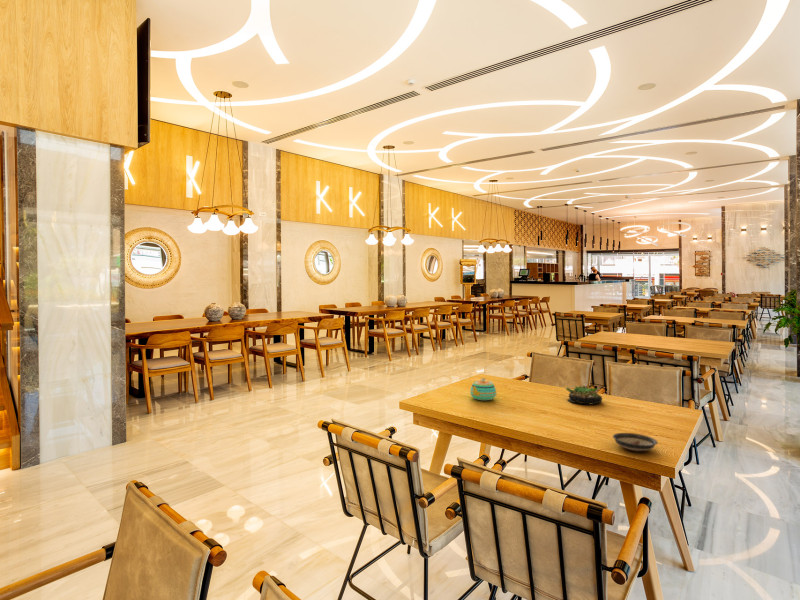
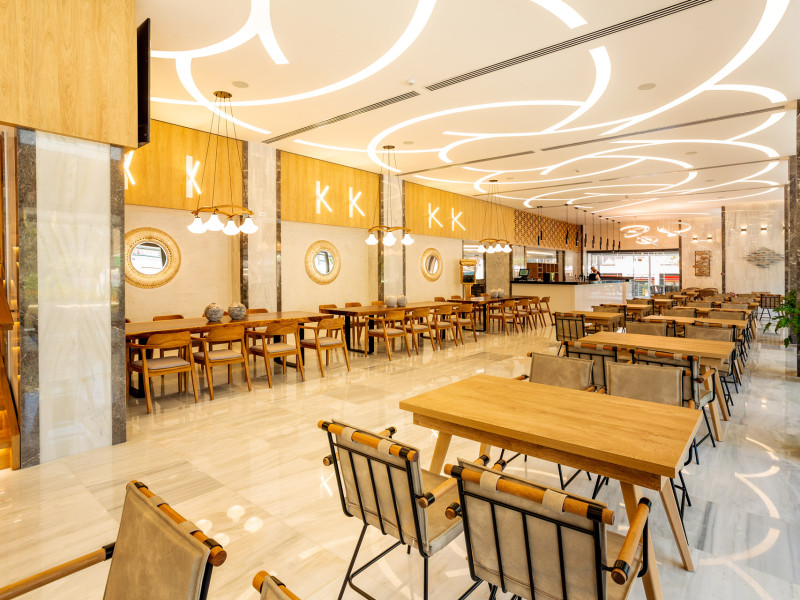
- saucer (634, 443)
- succulent plant (583, 393)
- teapot (482, 388)
